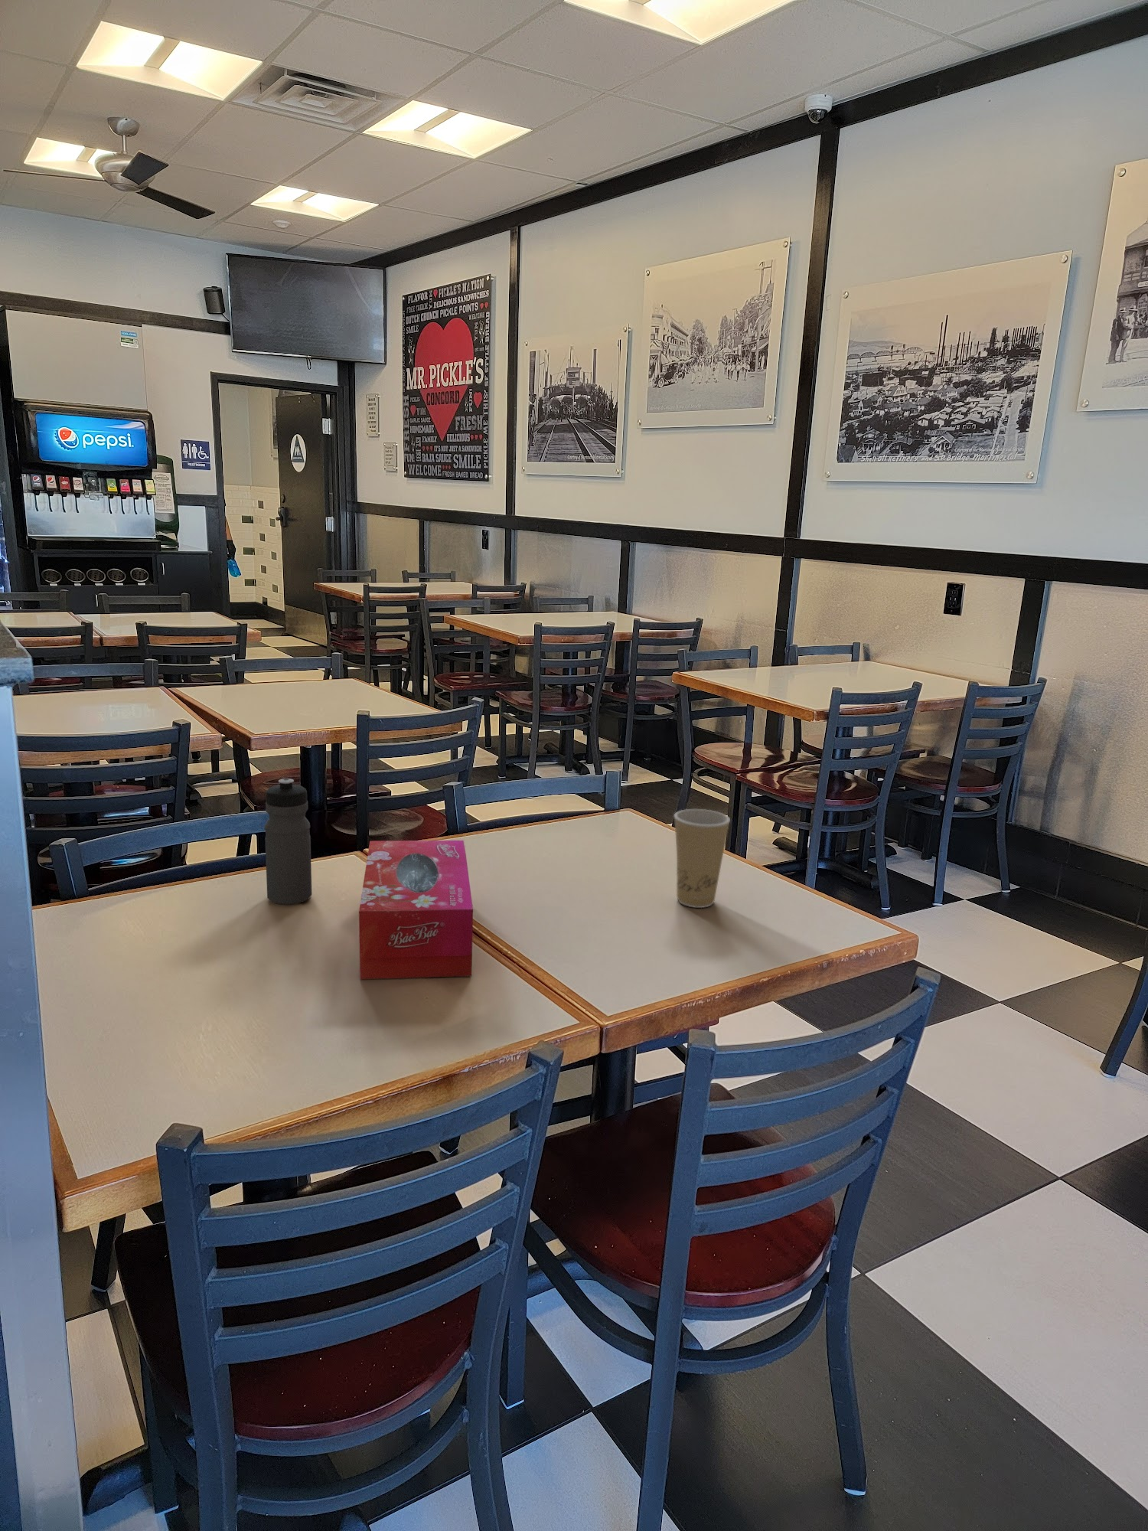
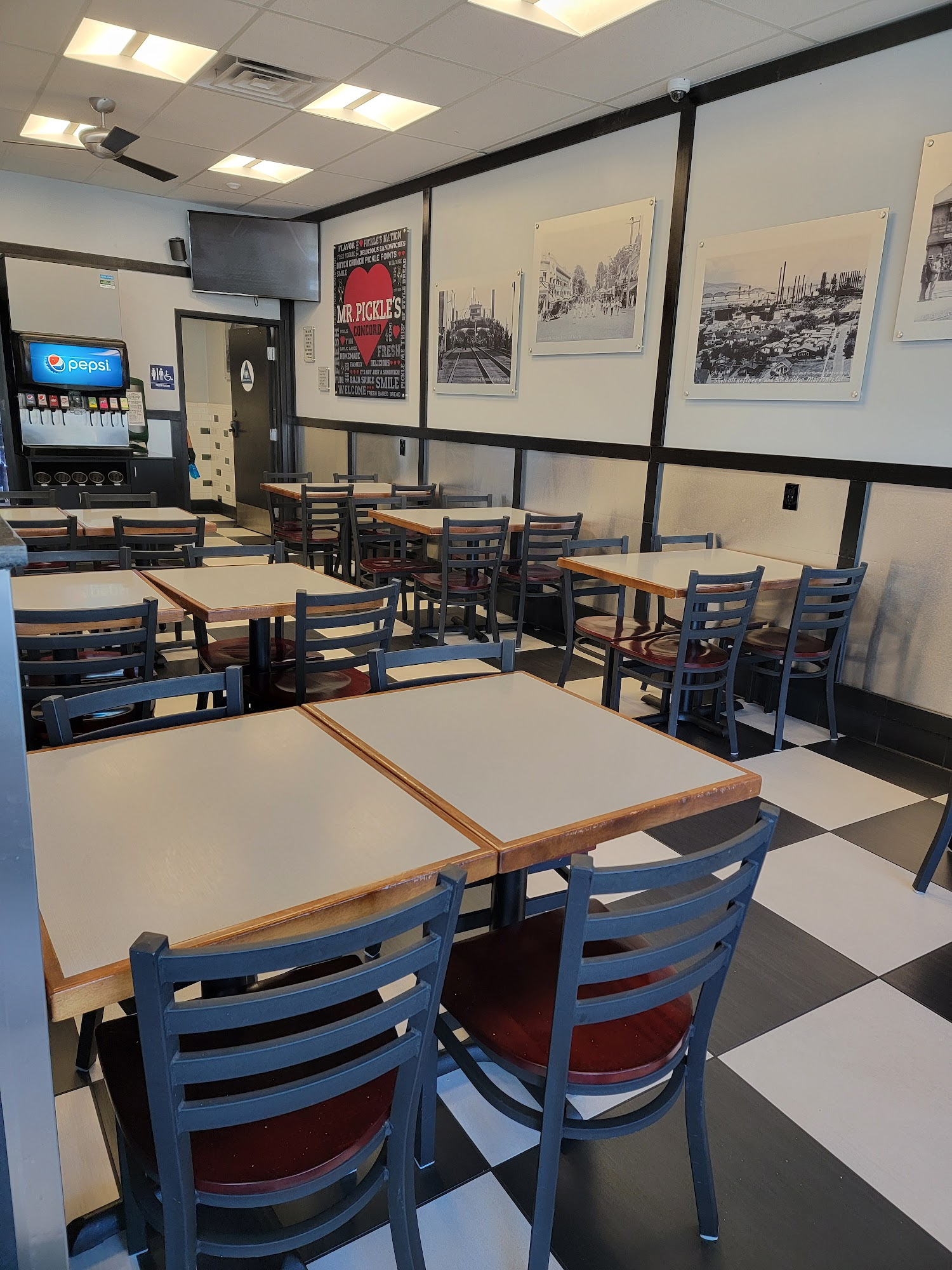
- tissue box (416, 903)
- water bottle (288, 839)
- paper cup (698, 858)
